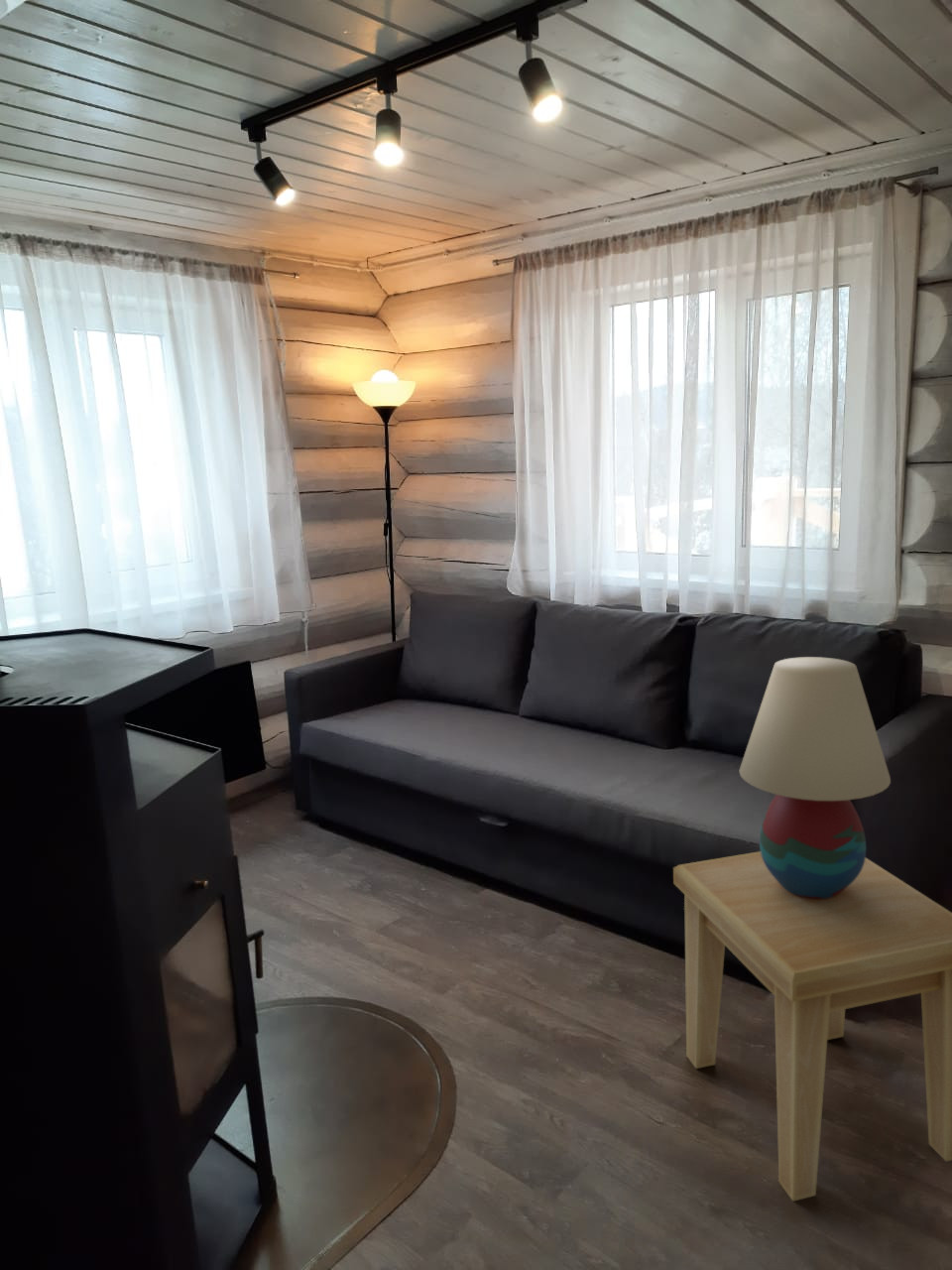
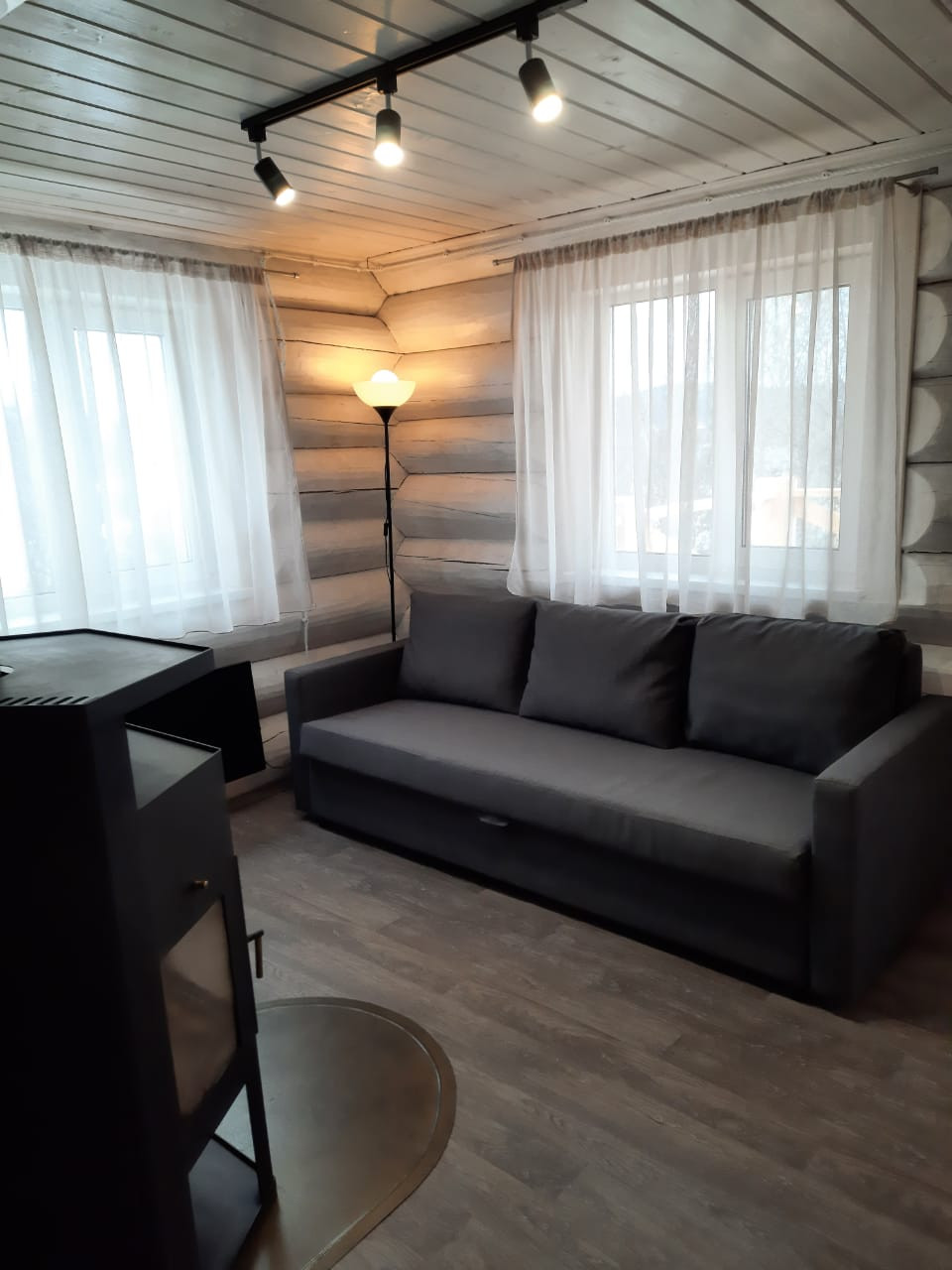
- table lamp (812, 778)
- side table (816, 1001)
